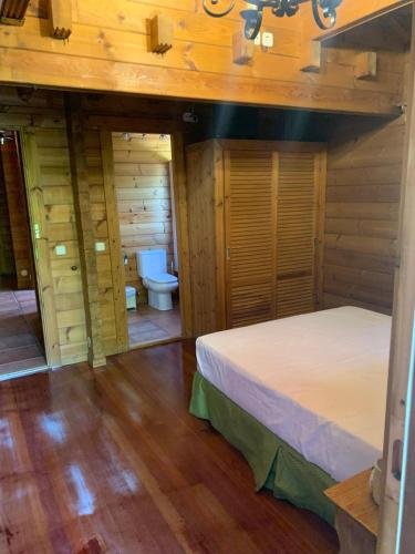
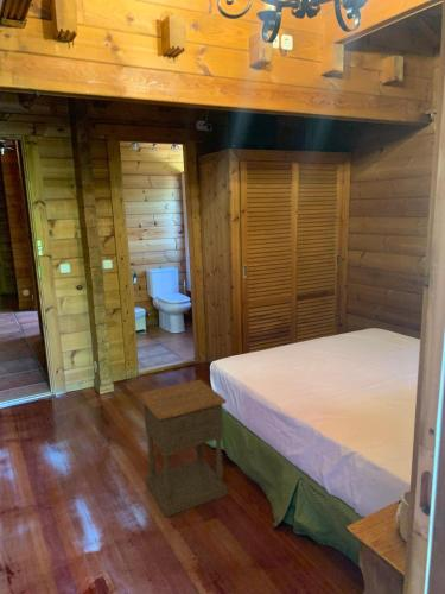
+ nightstand (184, 443)
